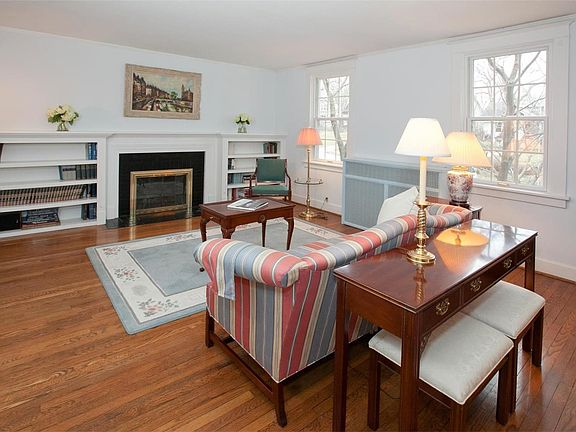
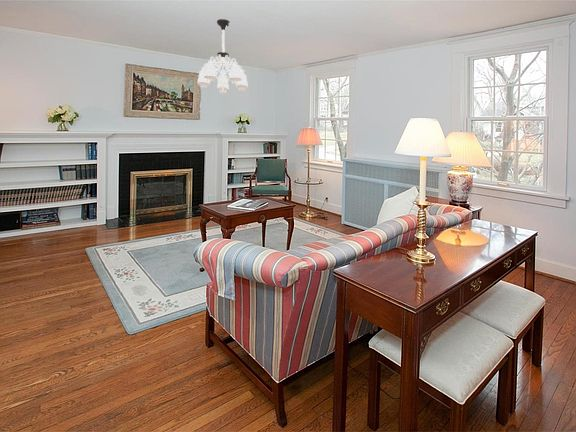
+ chandelier (223, 57)
